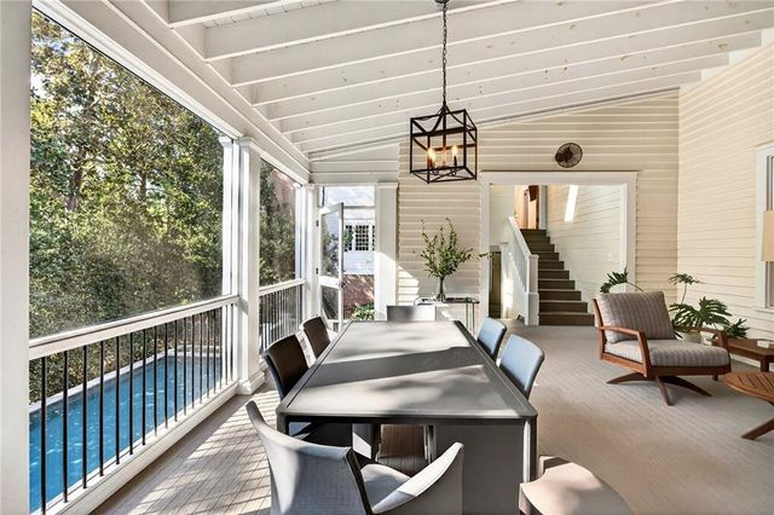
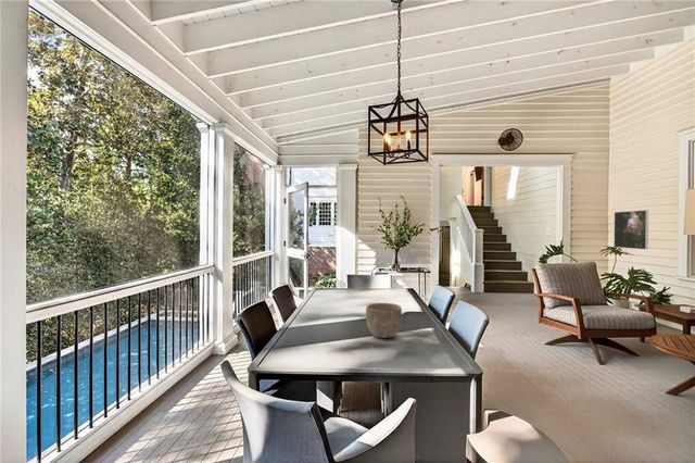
+ bowl (383, 321)
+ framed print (630, 229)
